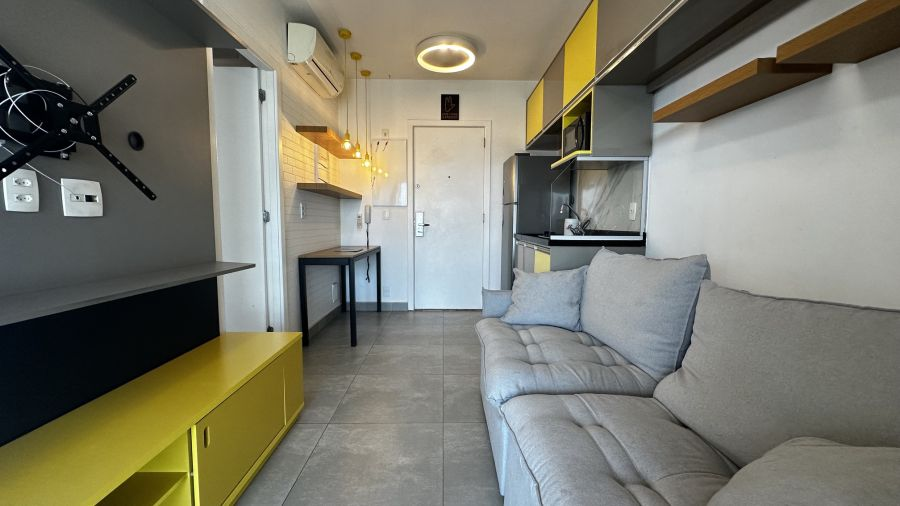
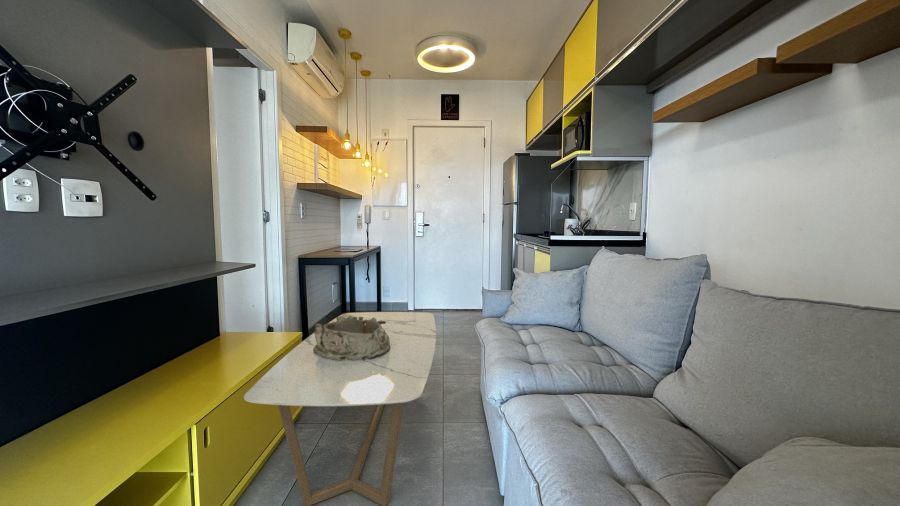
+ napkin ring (352, 334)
+ coffee table (369, 388)
